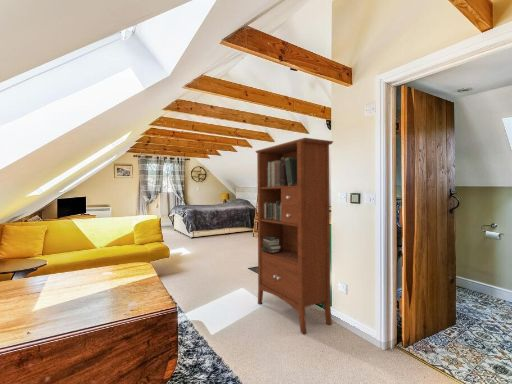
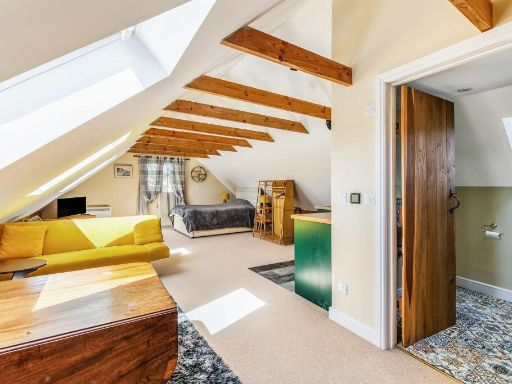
- bookcase (290, 229)
